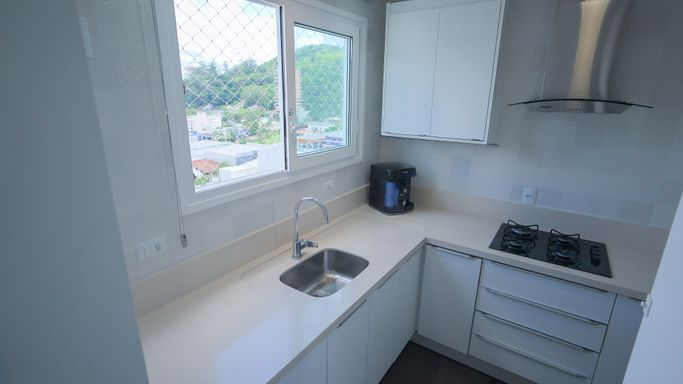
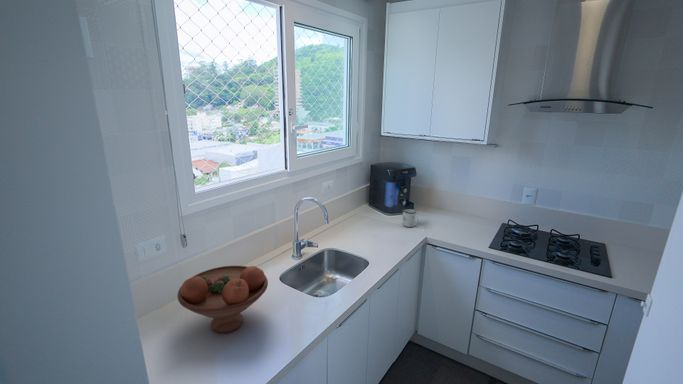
+ mug (411, 218)
+ fruit bowl (225, 297)
